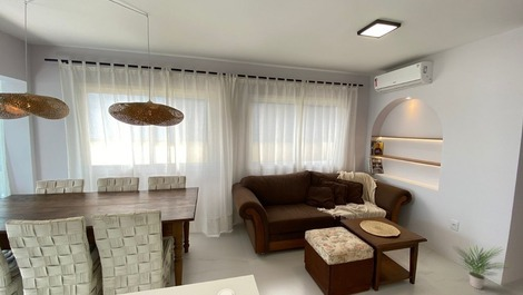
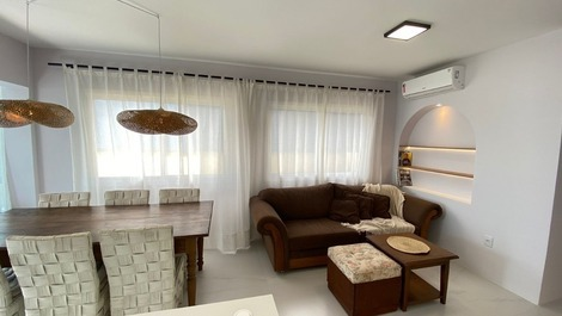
- potted plant (476, 264)
